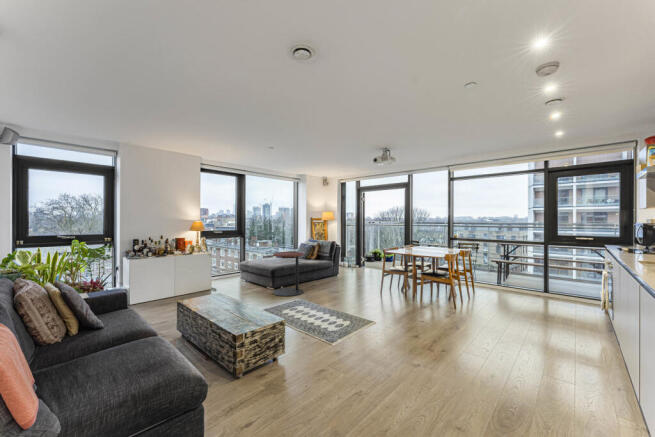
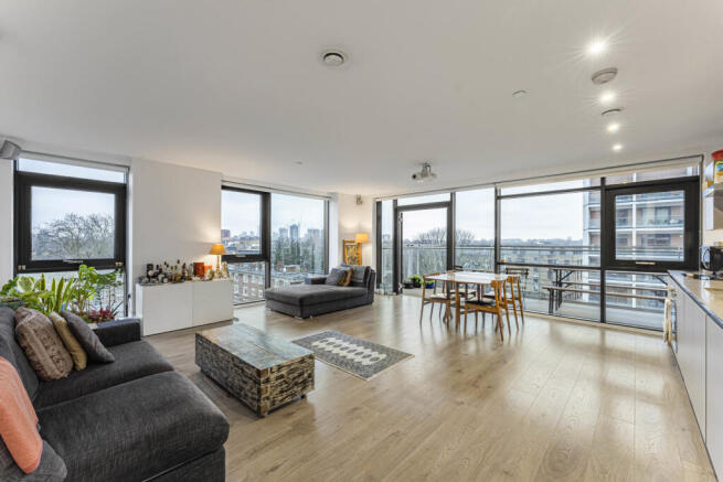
- side table (296, 273)
